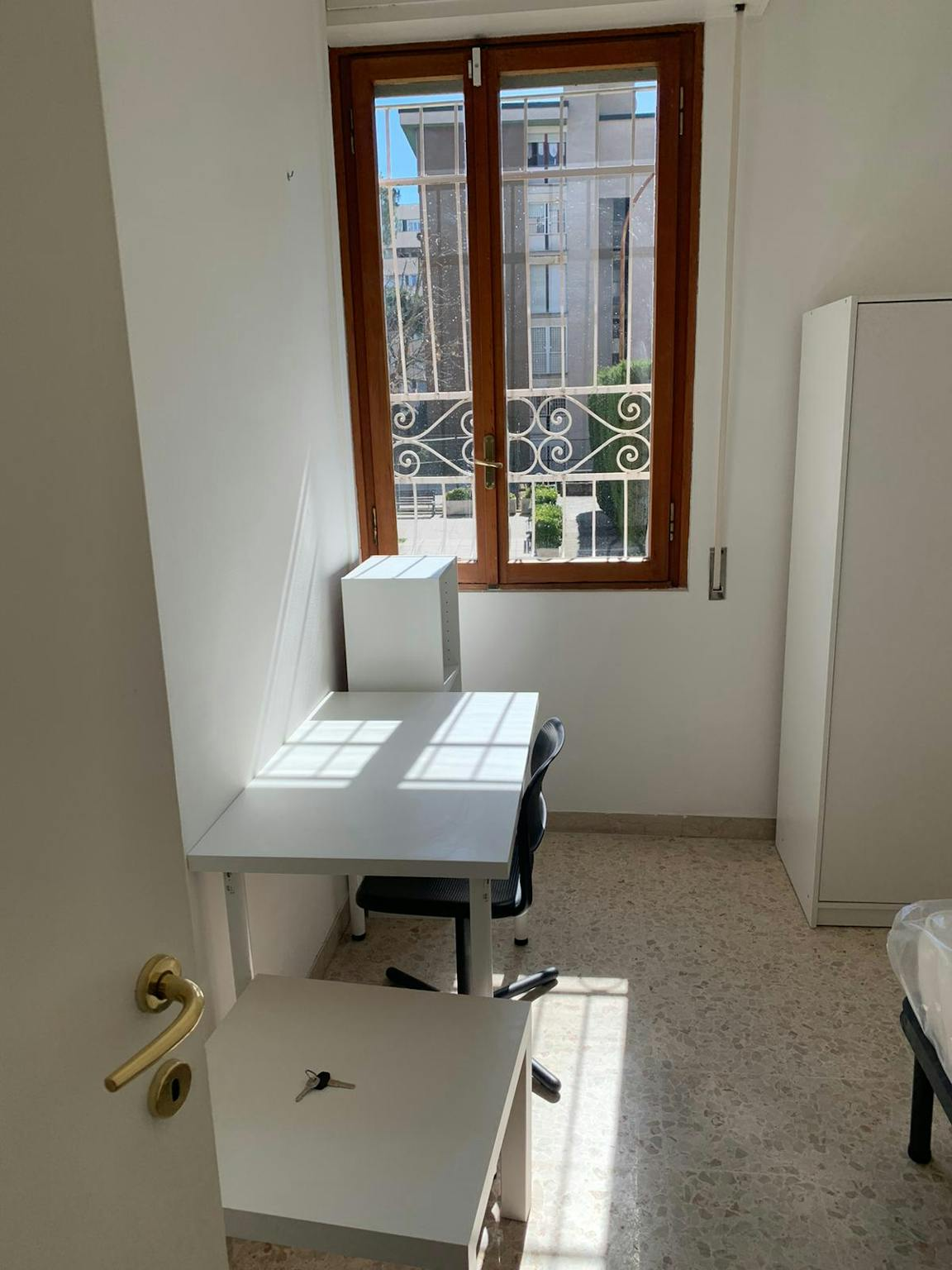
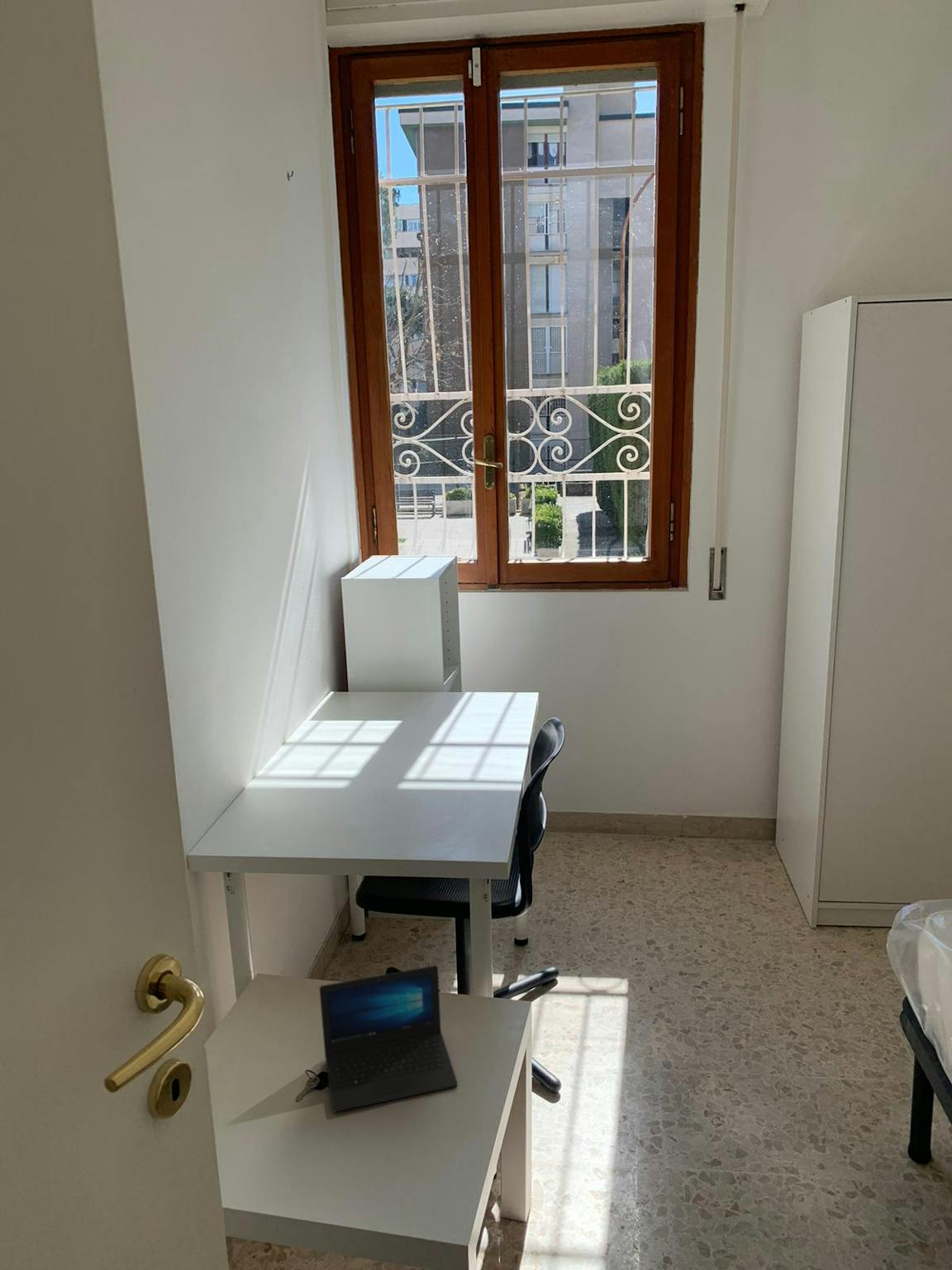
+ laptop (387, 1034)
